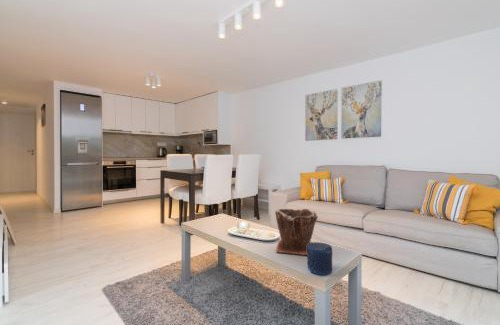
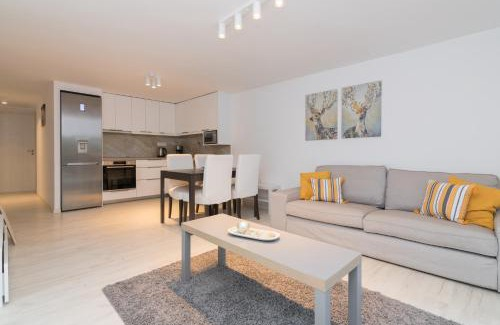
- plant pot (295, 228)
- candle (319, 257)
